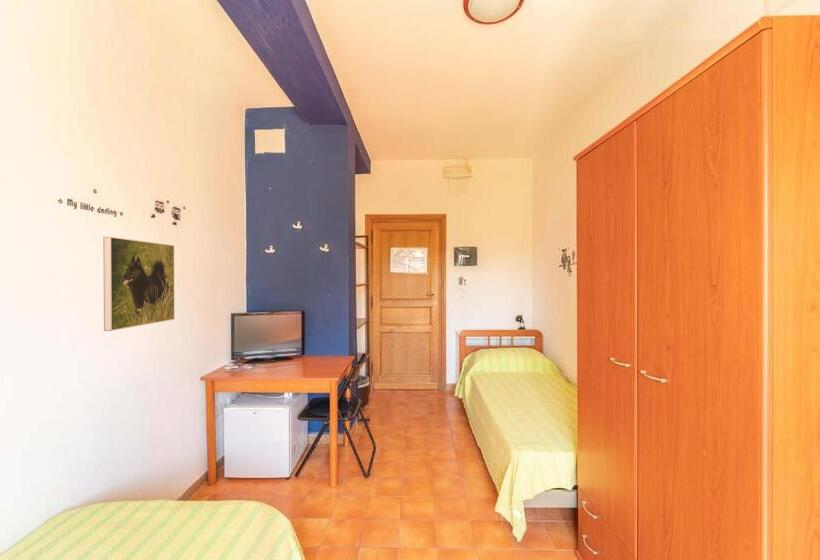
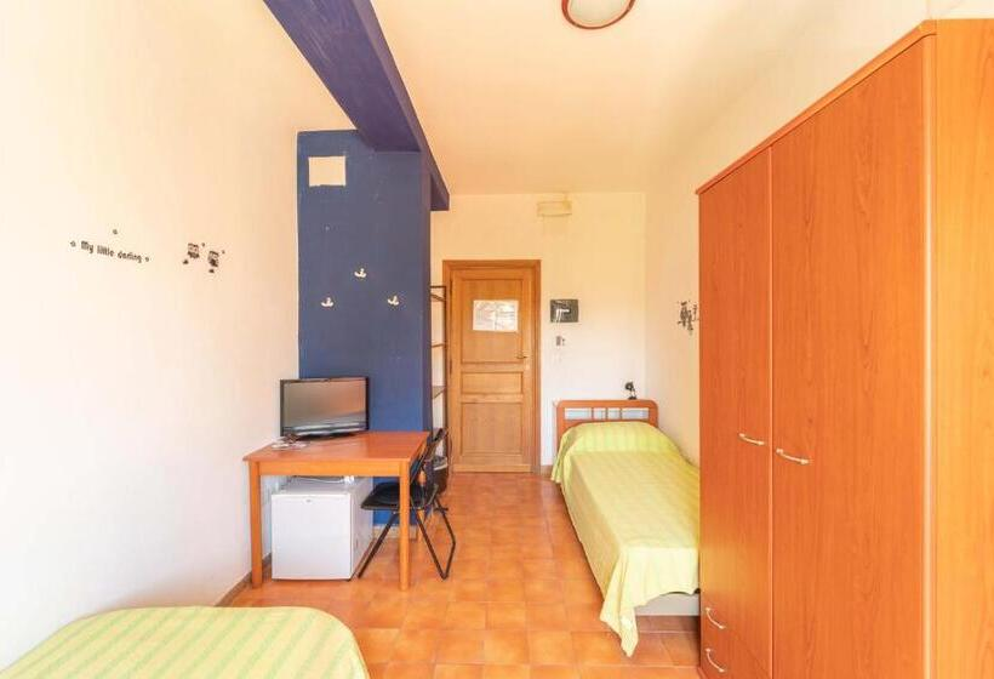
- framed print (143, 283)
